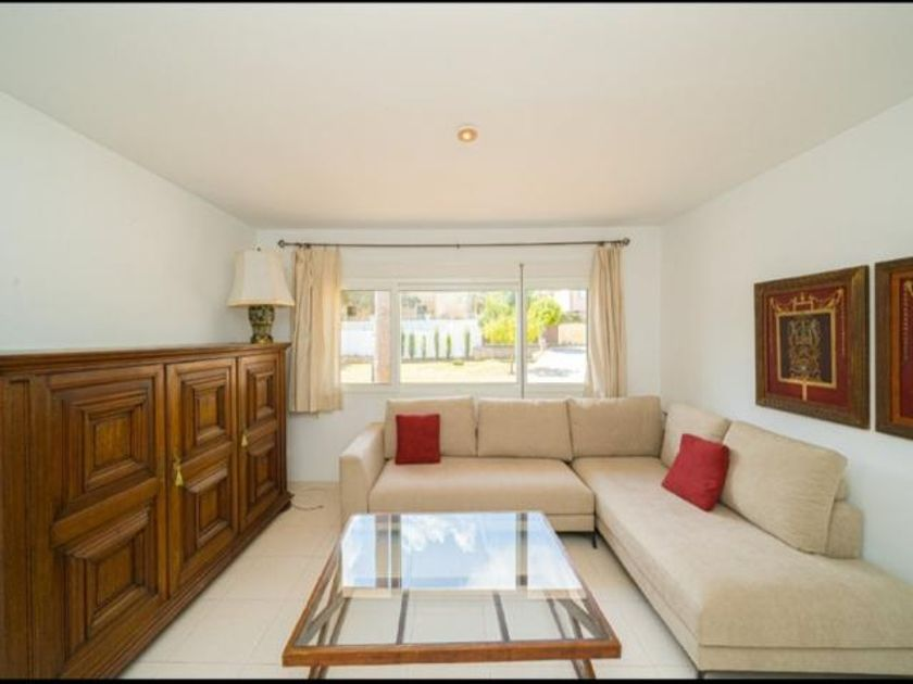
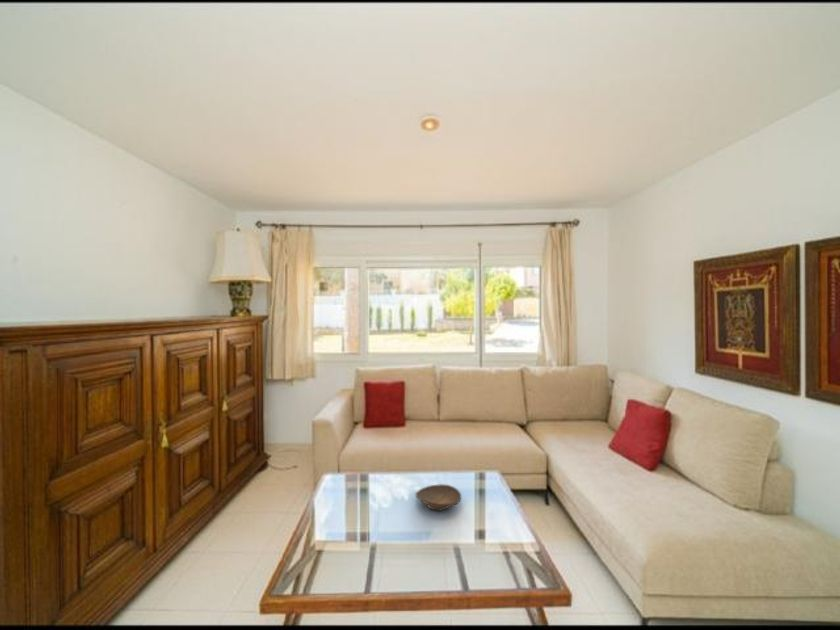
+ decorative bowl (438, 498)
